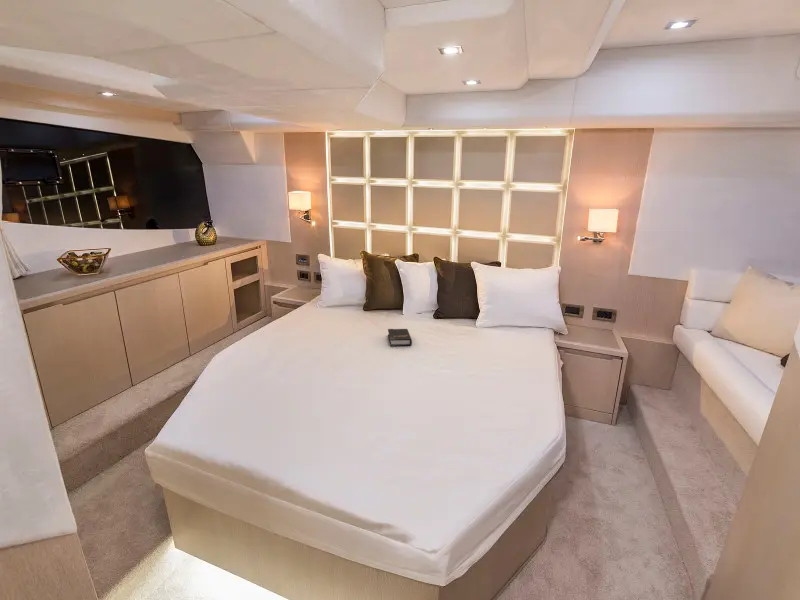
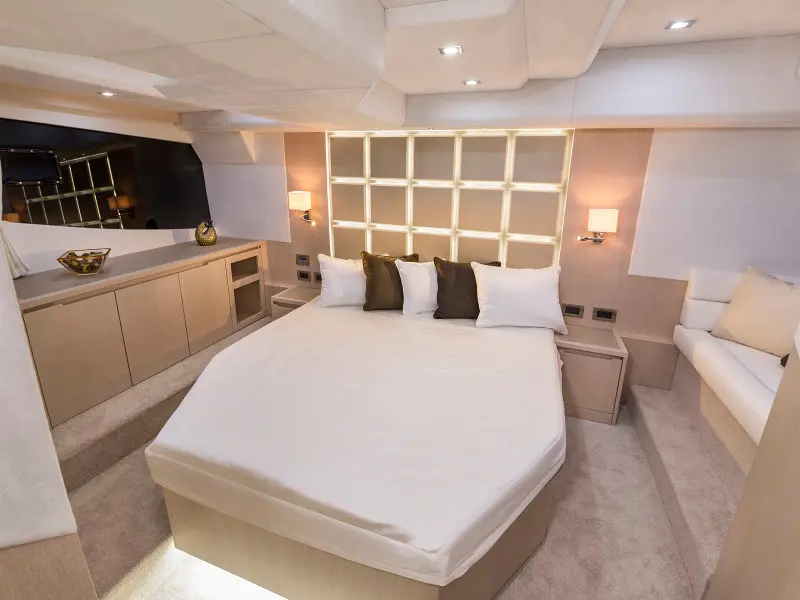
- hardback book (399, 337)
